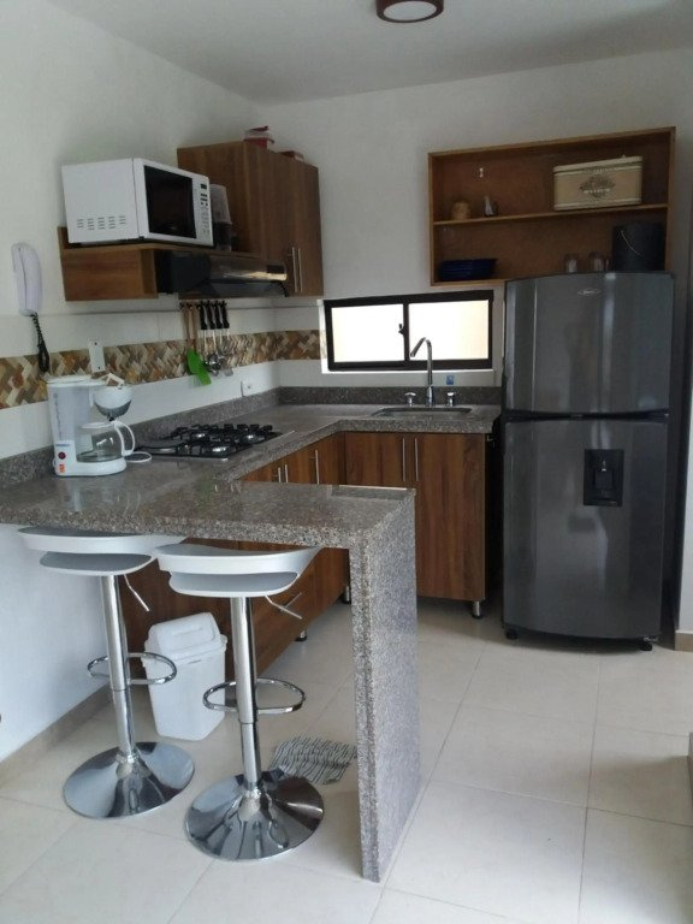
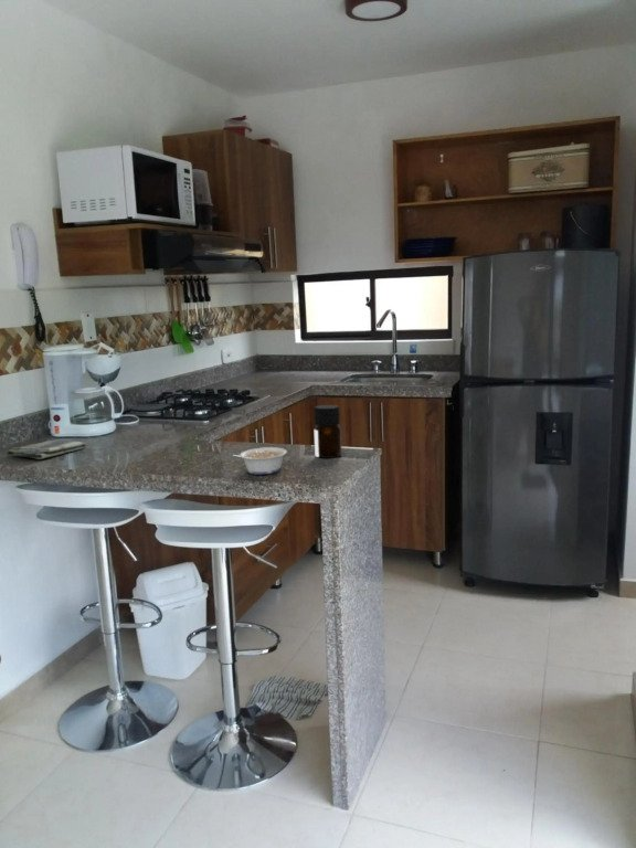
+ legume (263, 459)
+ dish towel (45, 447)
+ bottle (327, 431)
